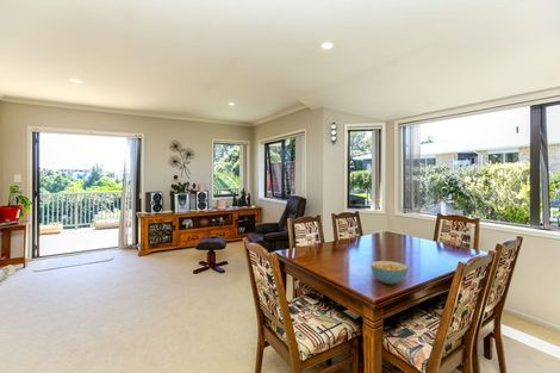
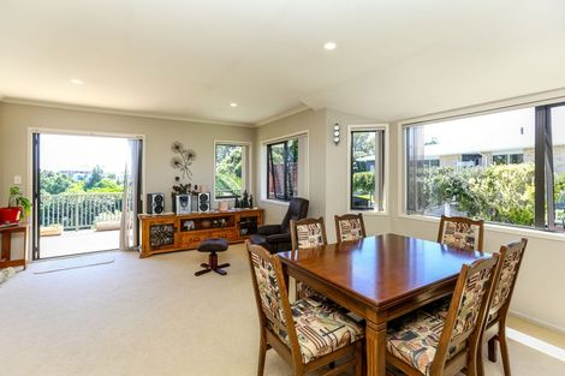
- cereal bowl (388, 273)
